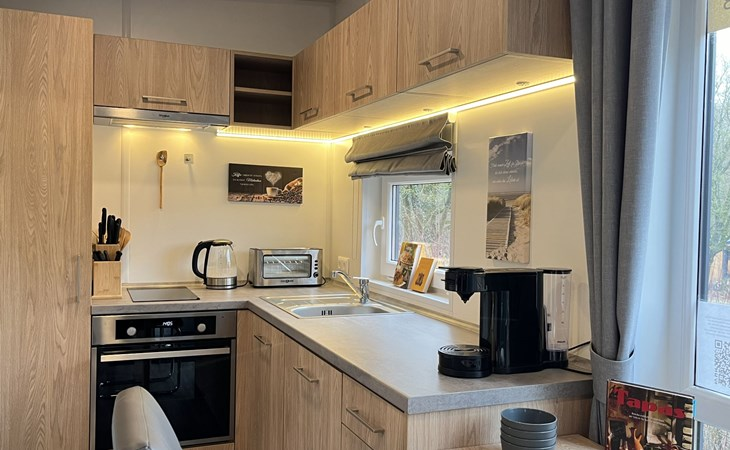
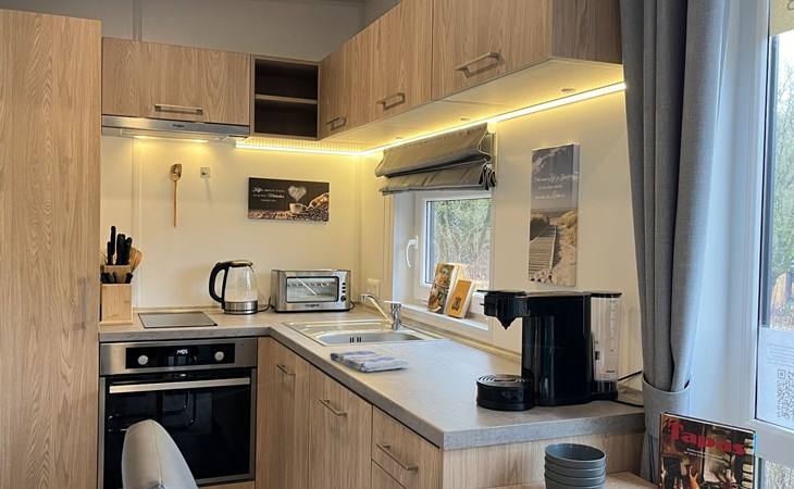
+ dish towel (368, 359)
